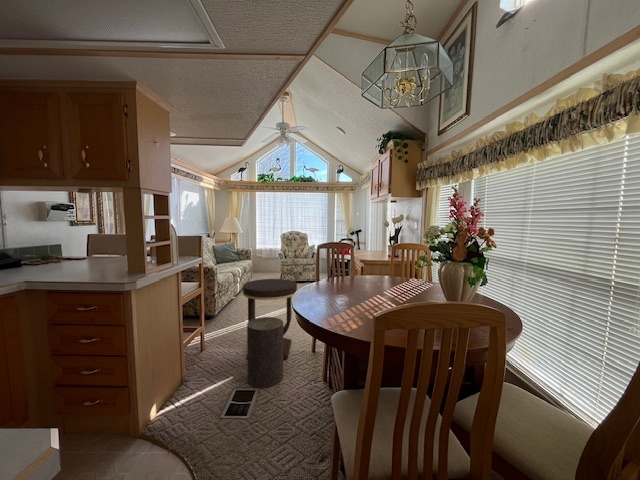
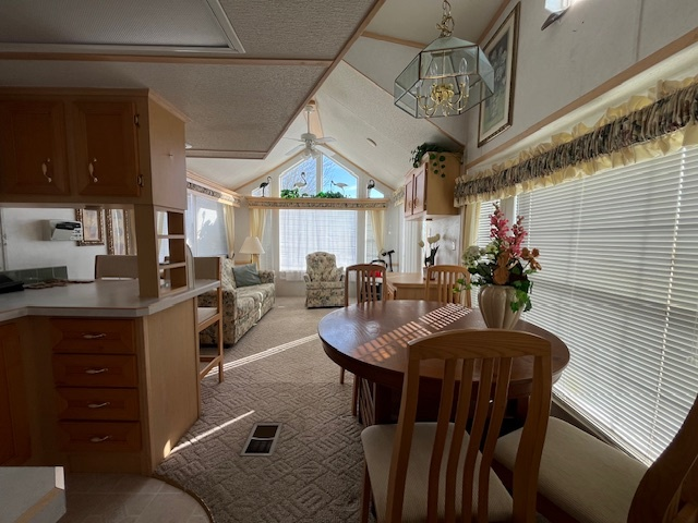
- stool (265, 350)
- side table (255, 318)
